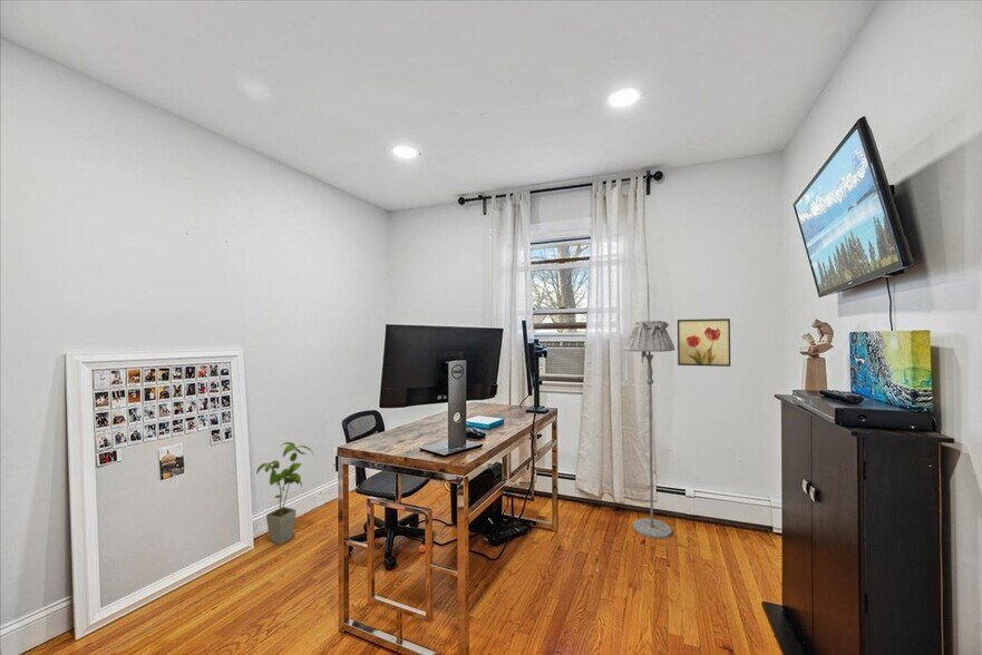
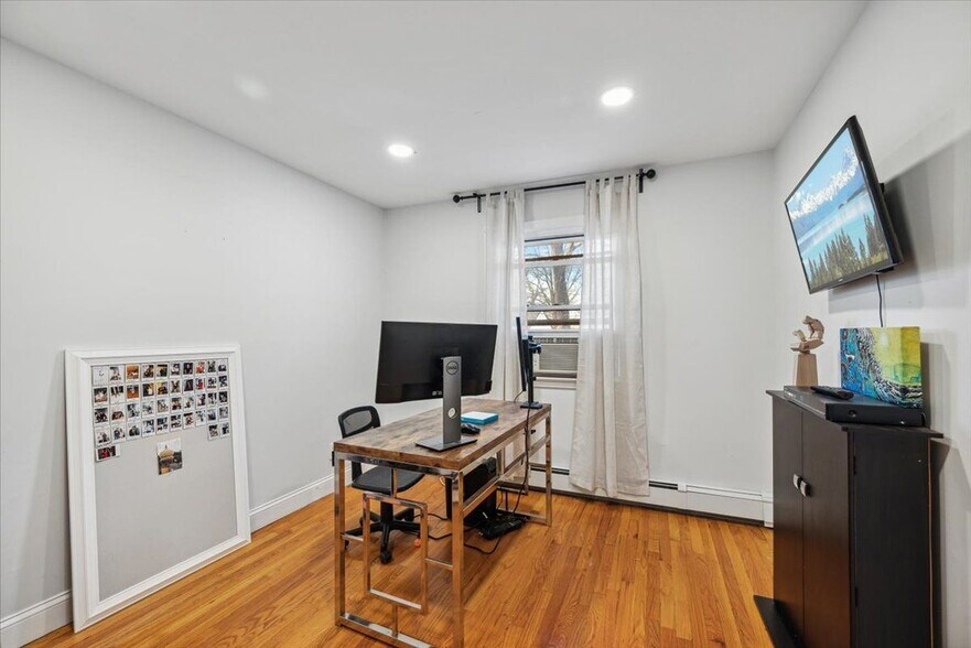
- wall art (702, 342)
- house plant (288, 489)
- floor lamp (650, 424)
